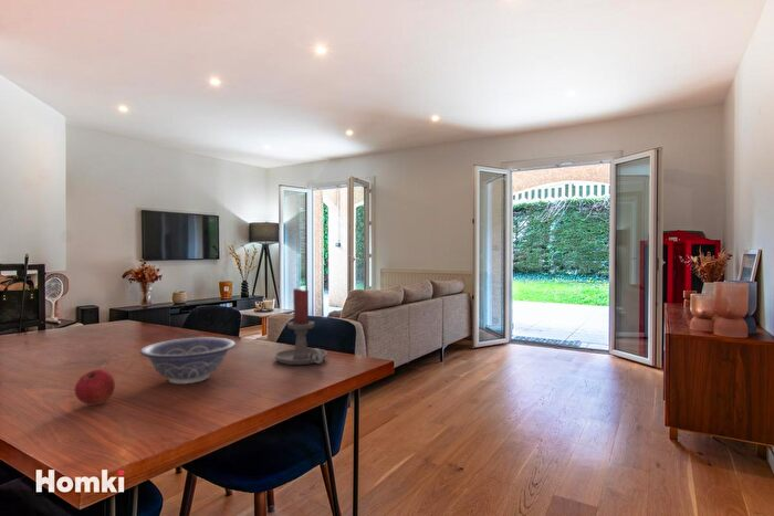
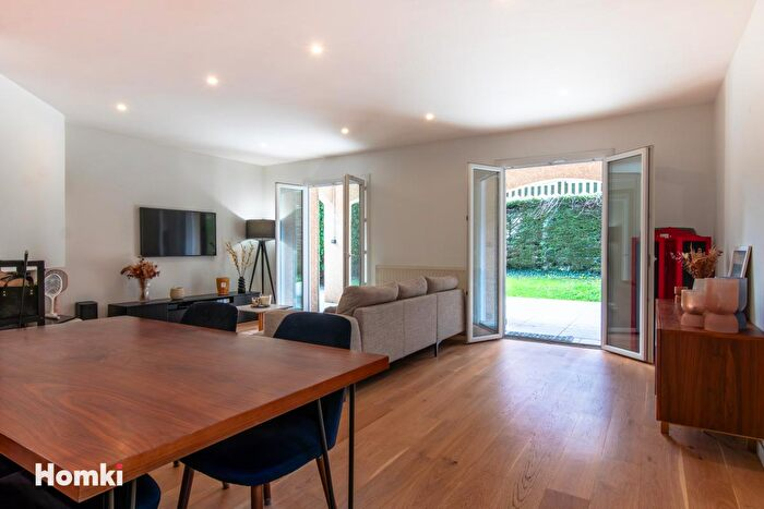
- apple (95, 387)
- candle holder (304, 325)
- decorative bowl (189, 361)
